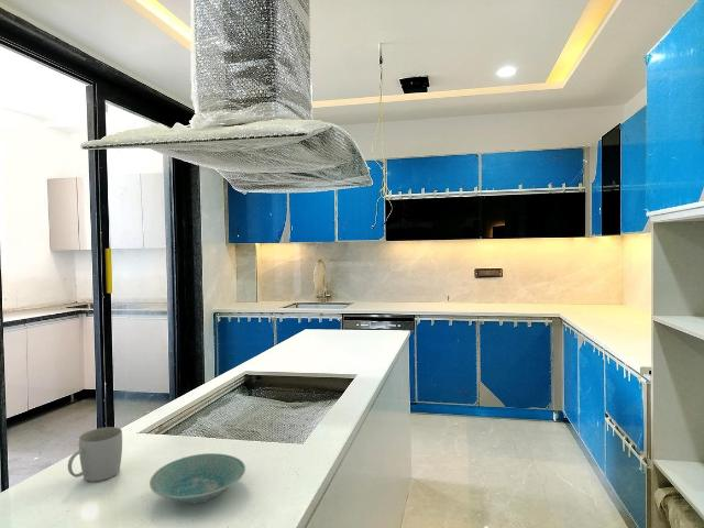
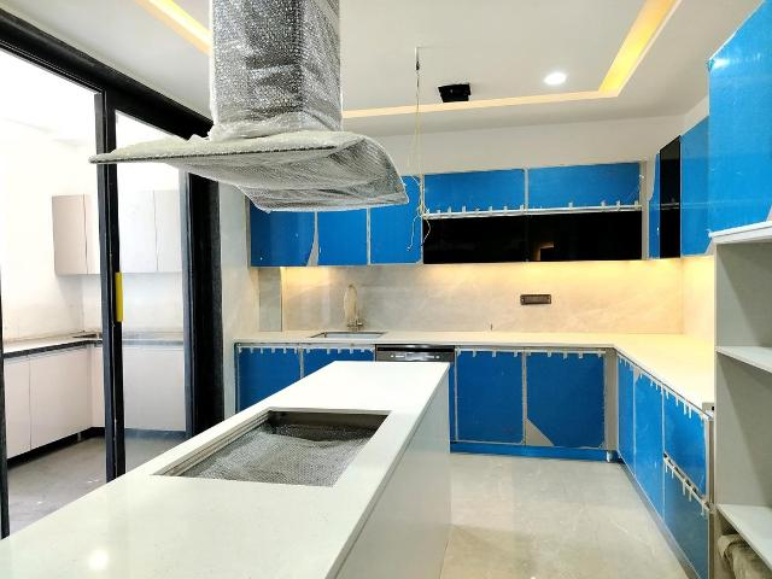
- mug (94, 457)
- bowl (199, 483)
